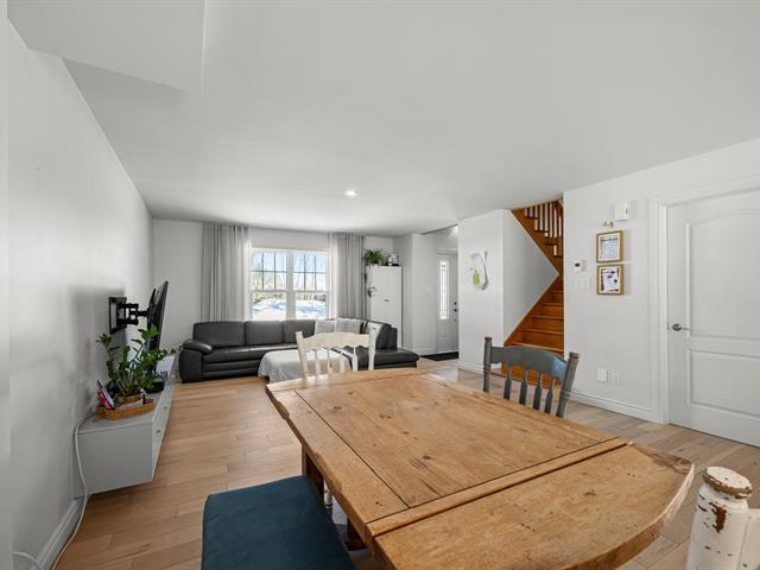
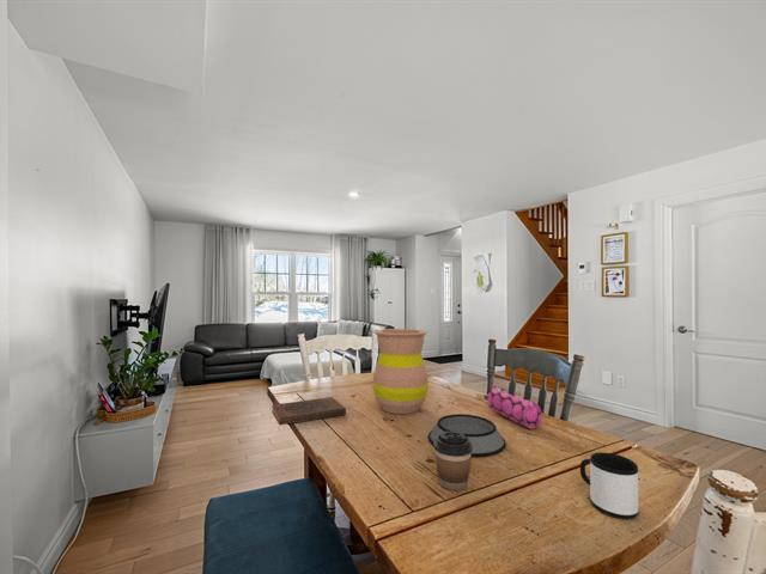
+ vase (400, 368)
+ book (308, 409)
+ pencil case (512, 404)
+ mug (606, 480)
+ bowl (466, 430)
+ coffee cup (452, 457)
